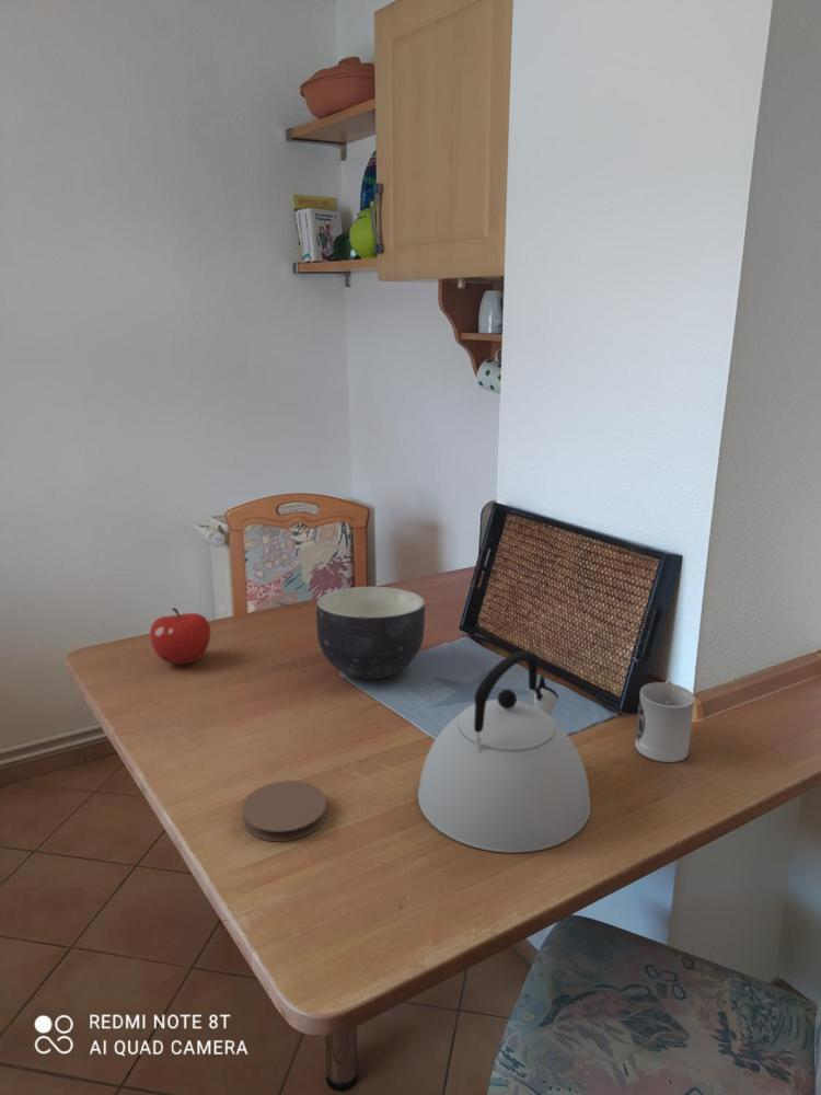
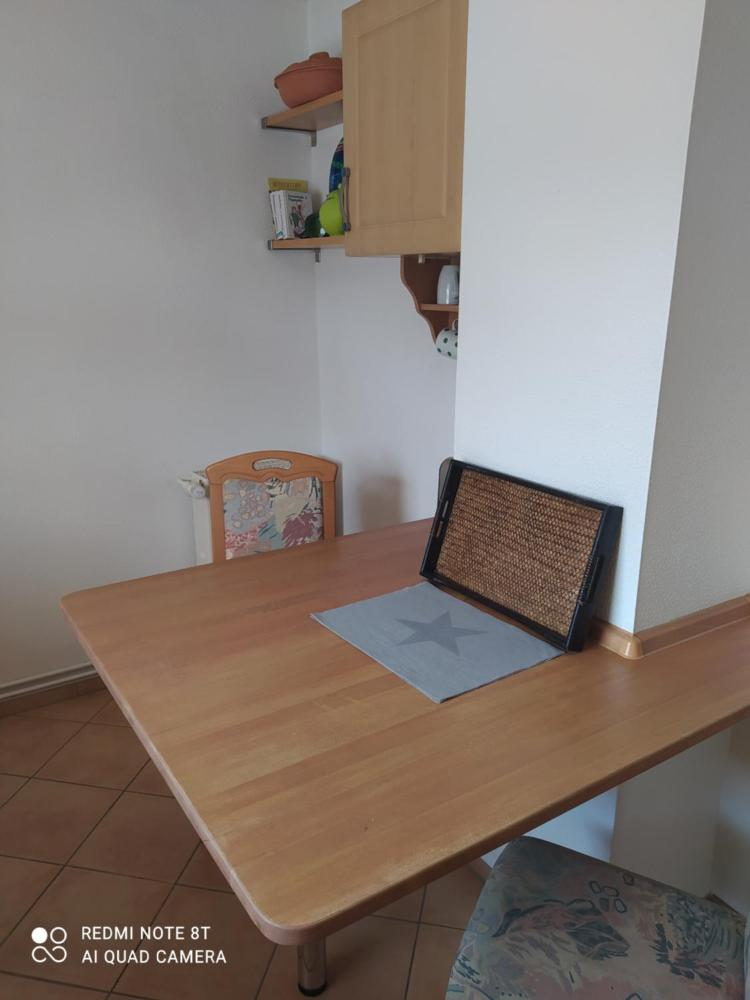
- kettle (508, 728)
- fruit (181, 634)
- bowl (370, 633)
- coaster (285, 809)
- cup (664, 715)
